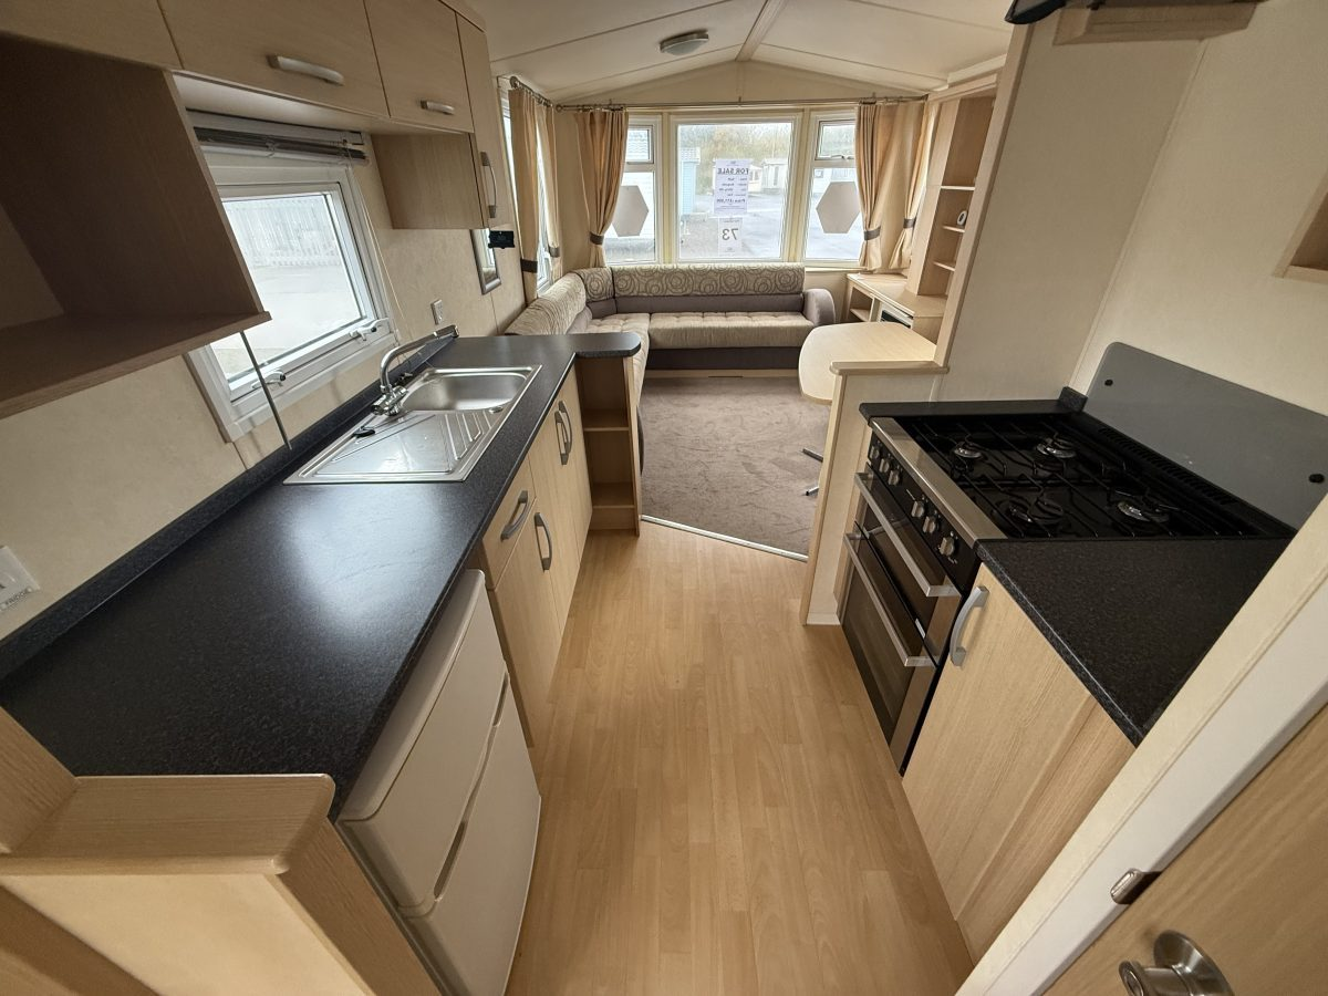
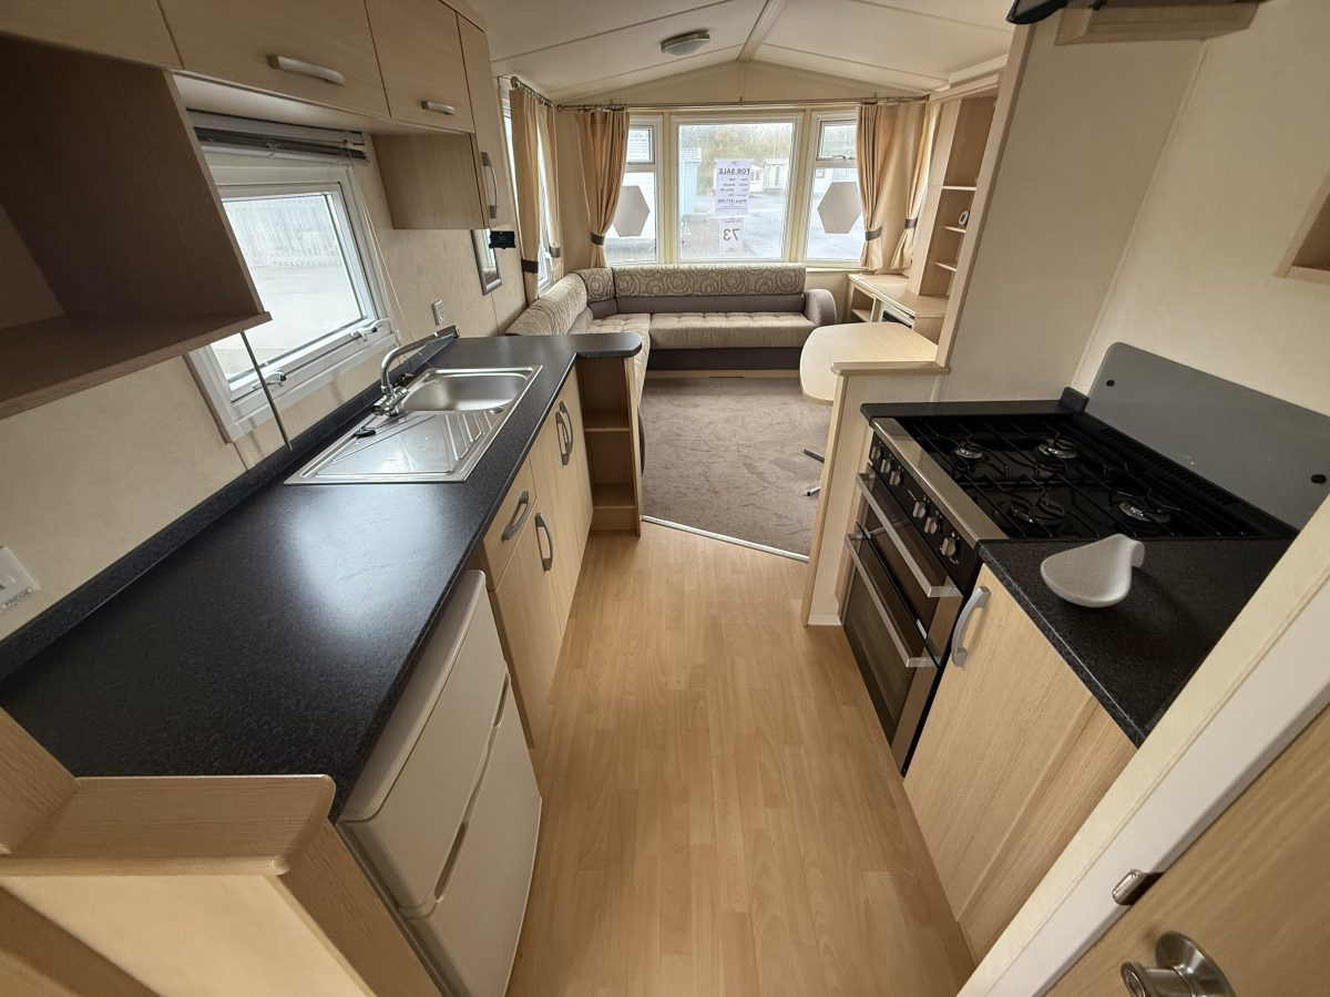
+ spoon rest (1099, 565)
